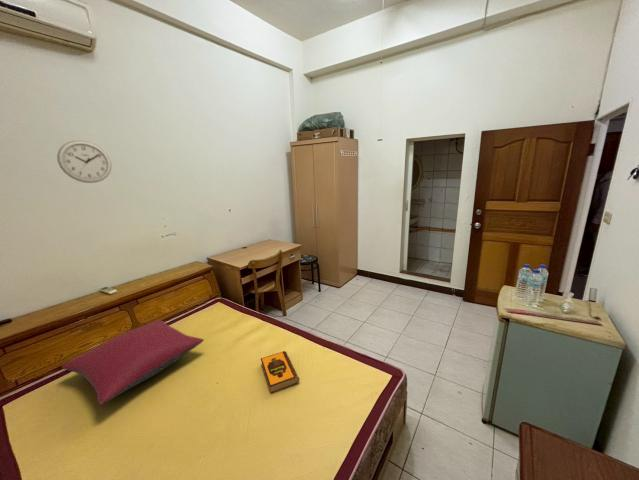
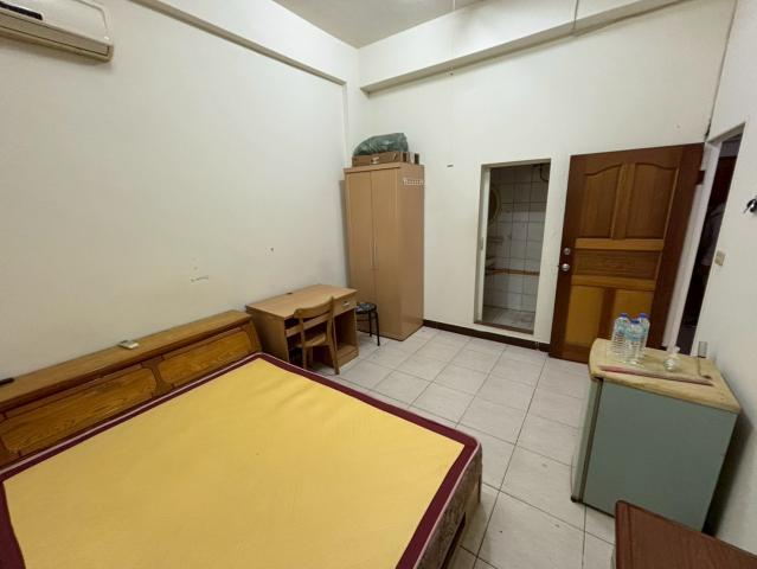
- wall clock (86, 162)
- pillow (137, 352)
- hardback book (279, 369)
